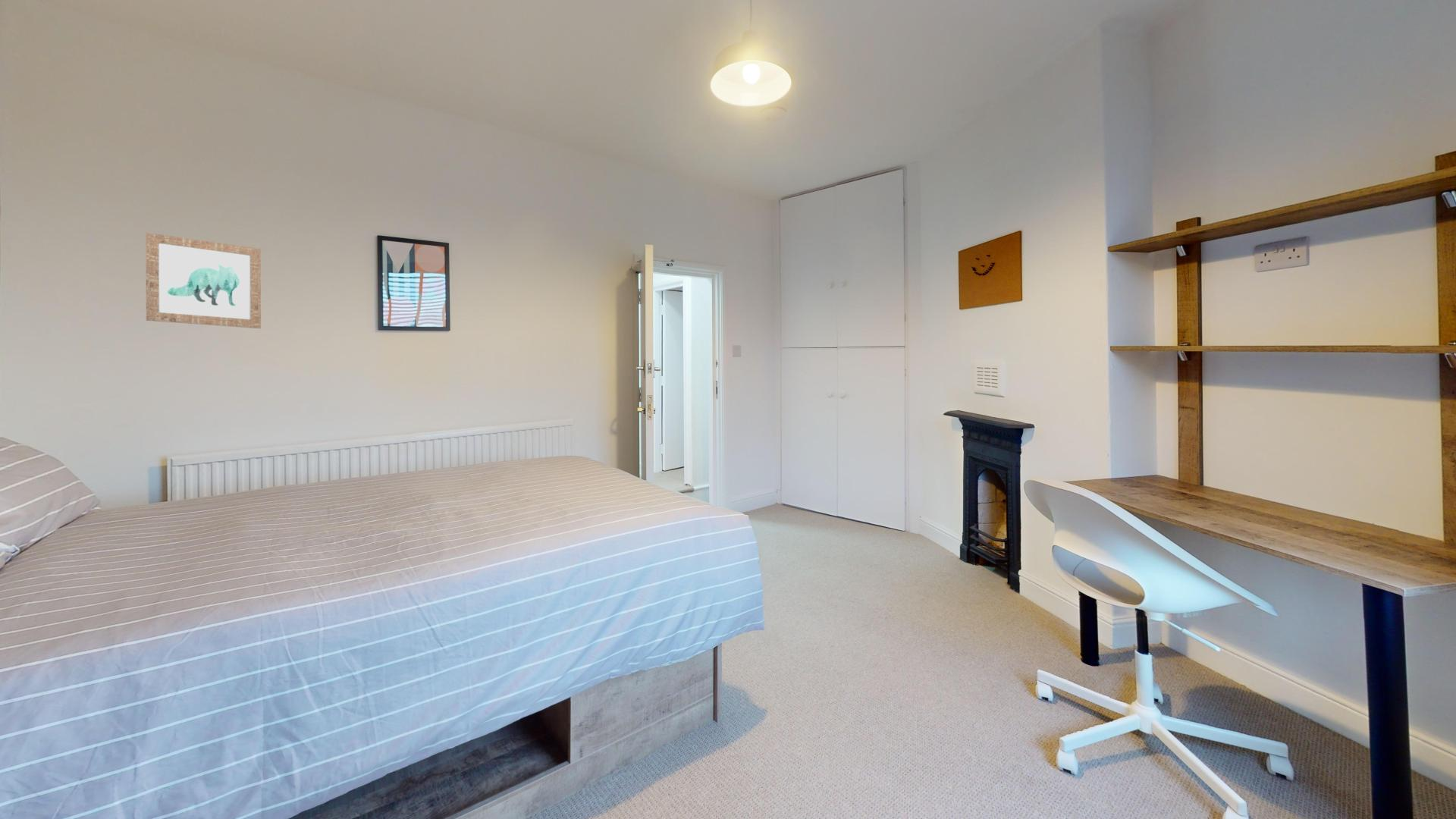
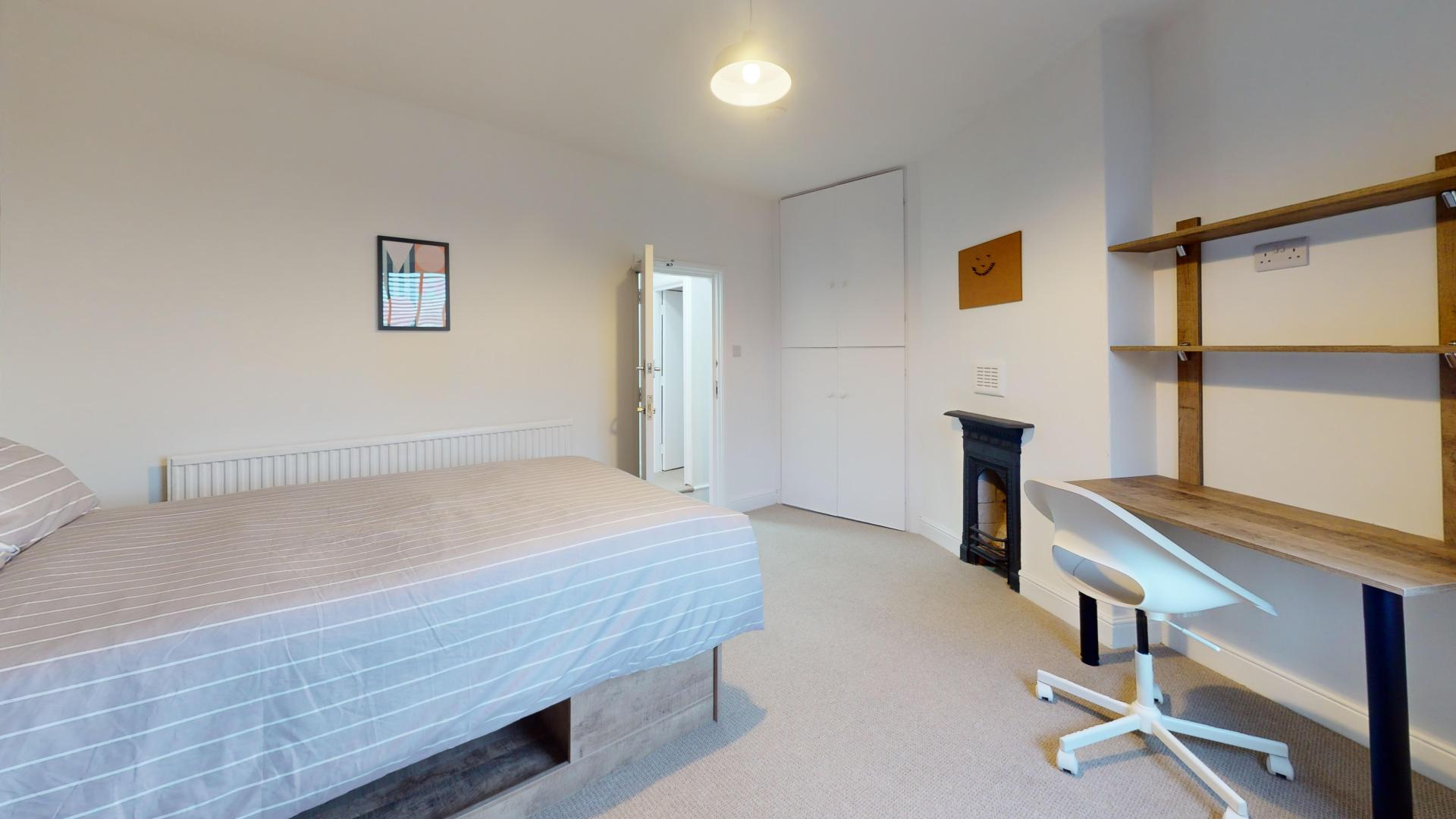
- wall art (206, 283)
